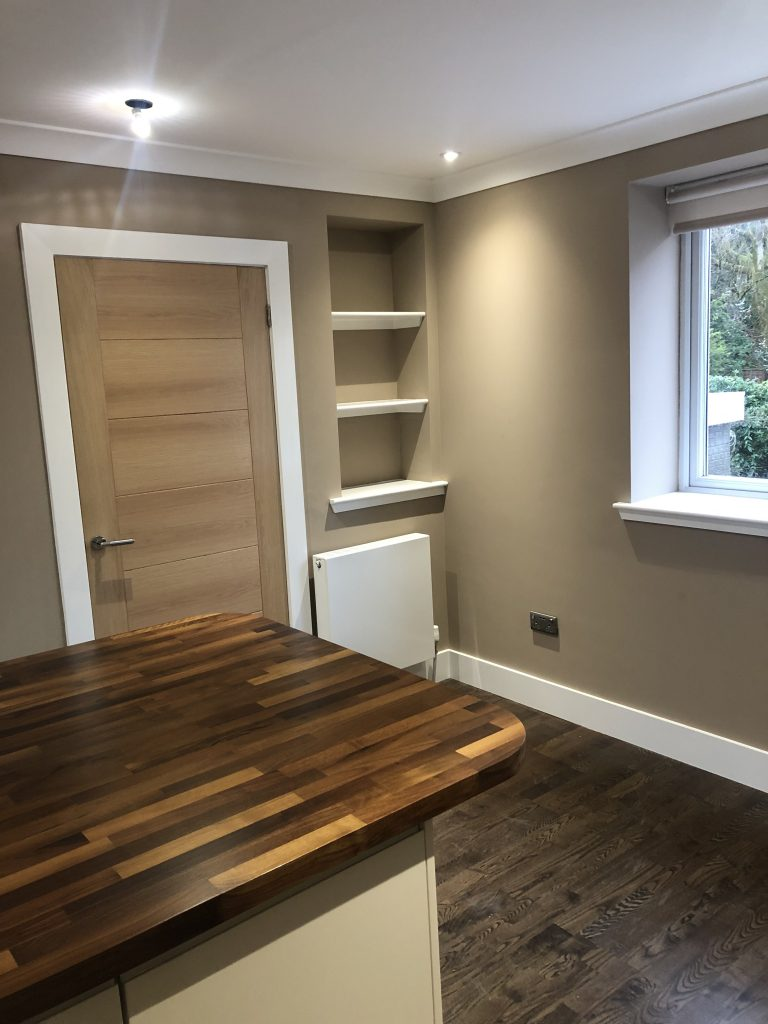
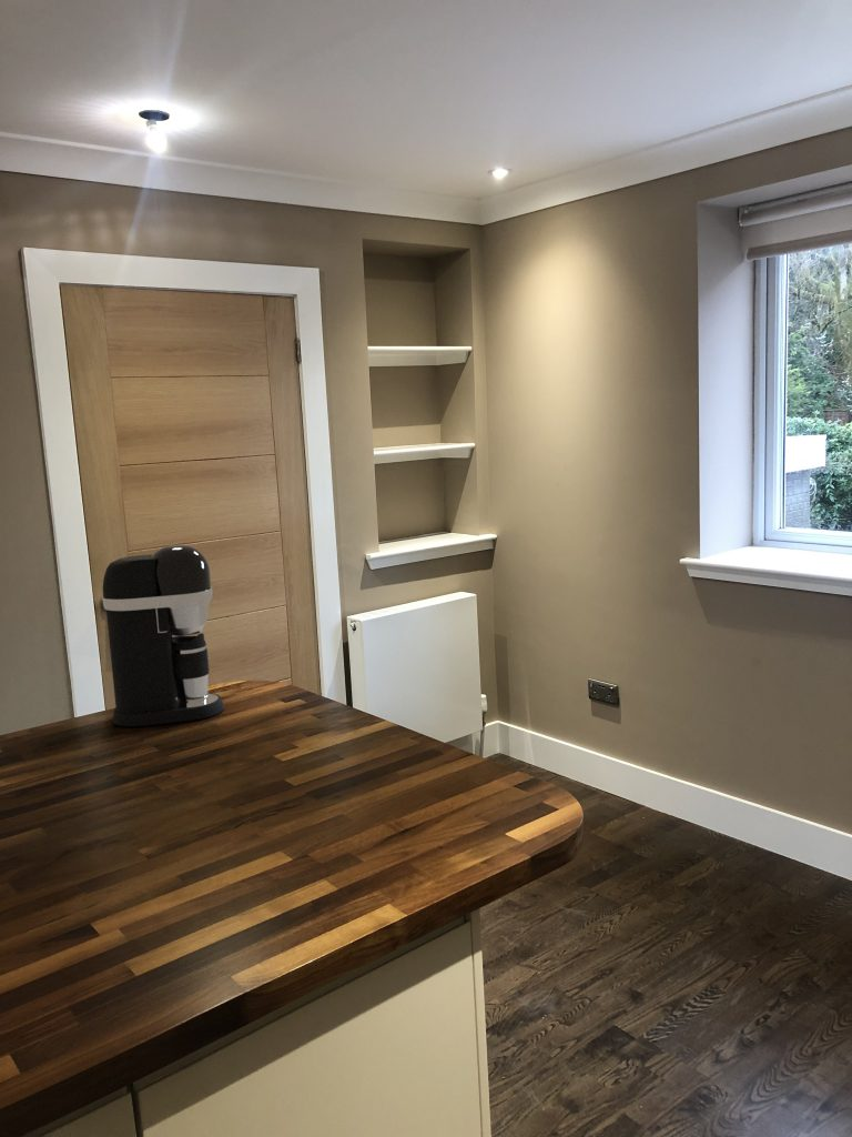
+ coffee maker (161, 631)
